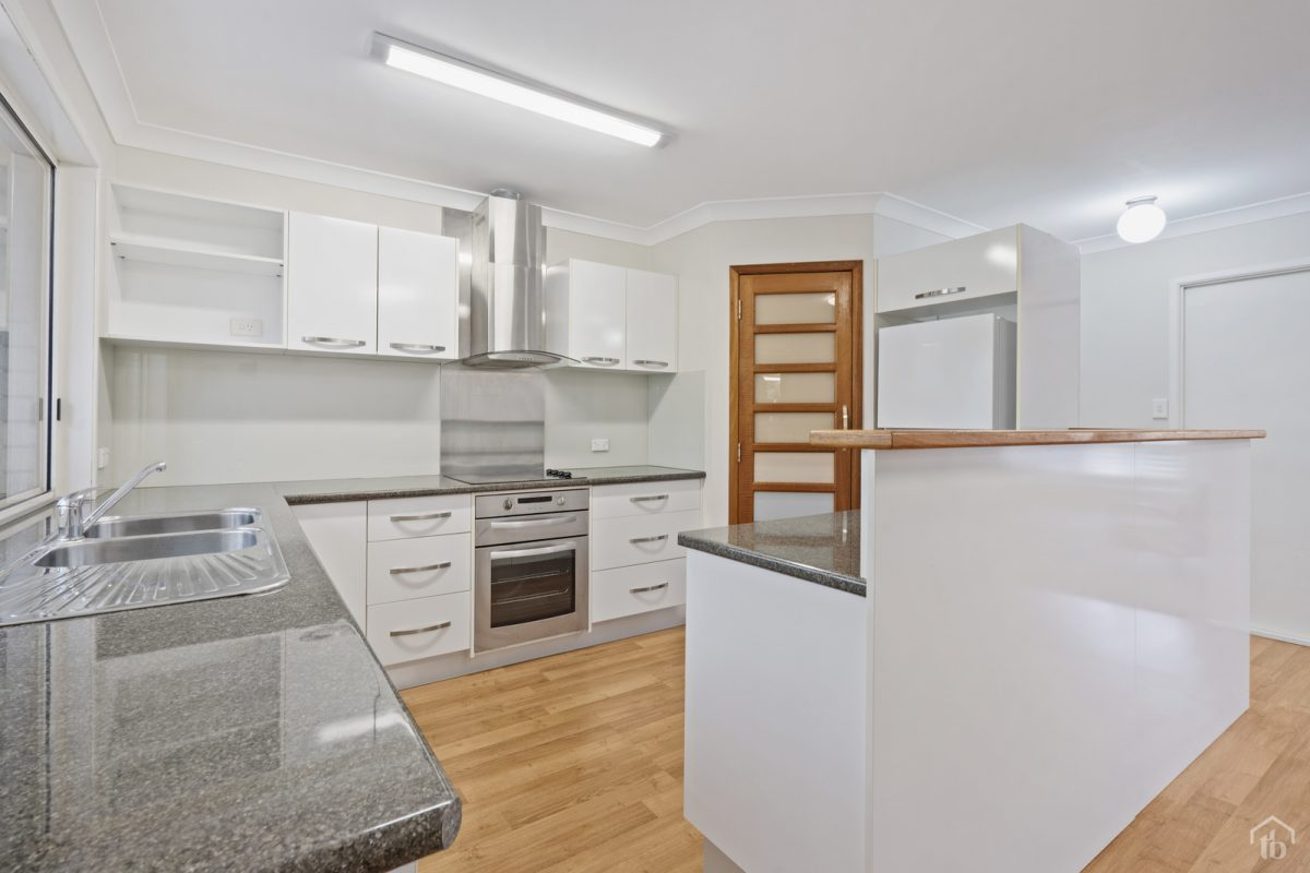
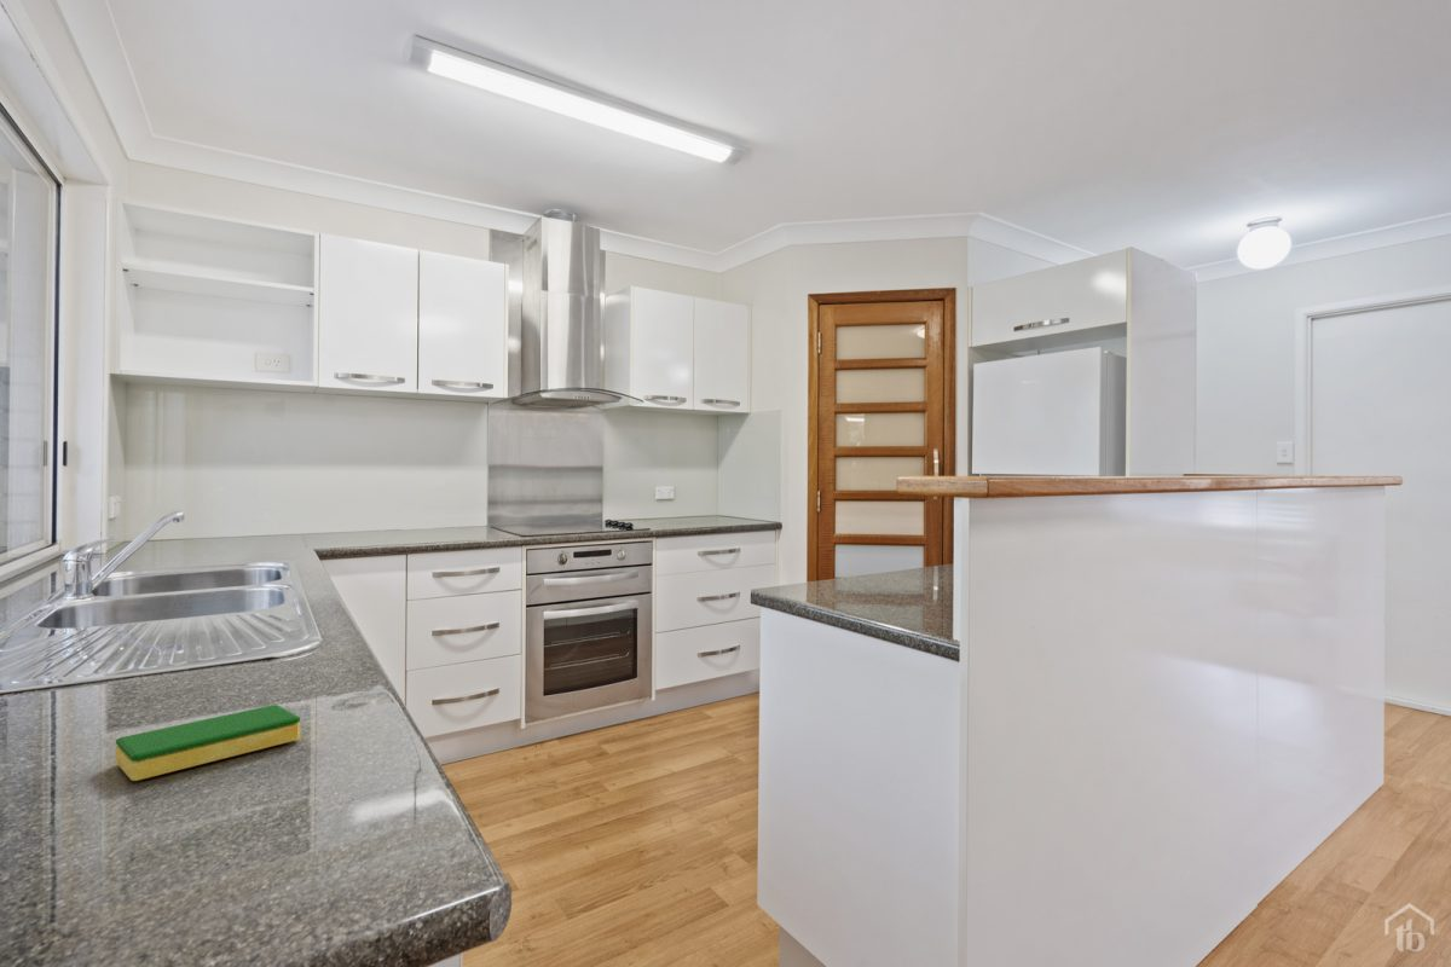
+ dish sponge (212, 739)
